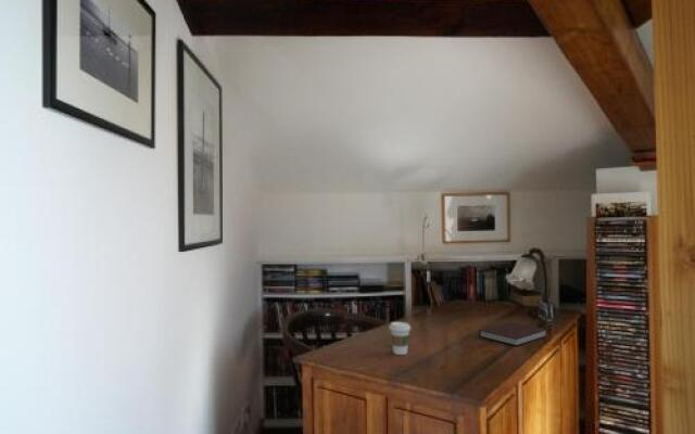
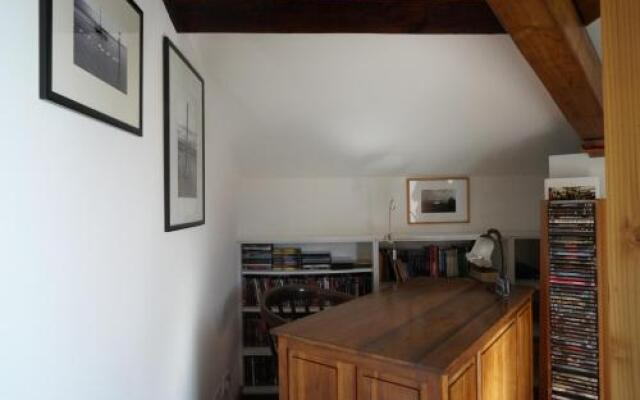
- coffee cup (400, 337)
- notebook (513, 332)
